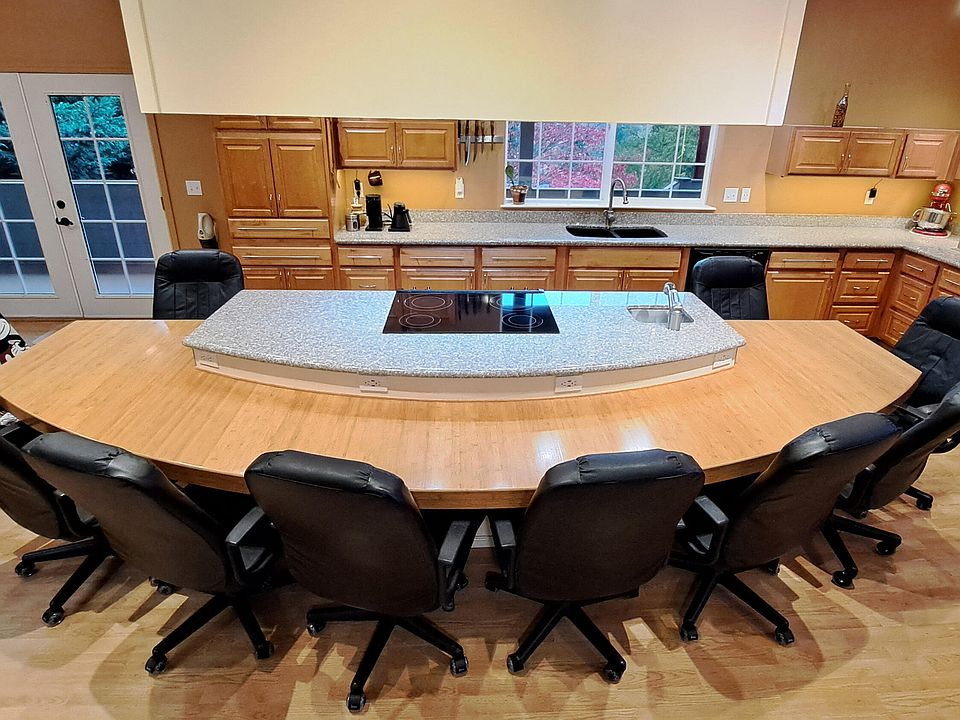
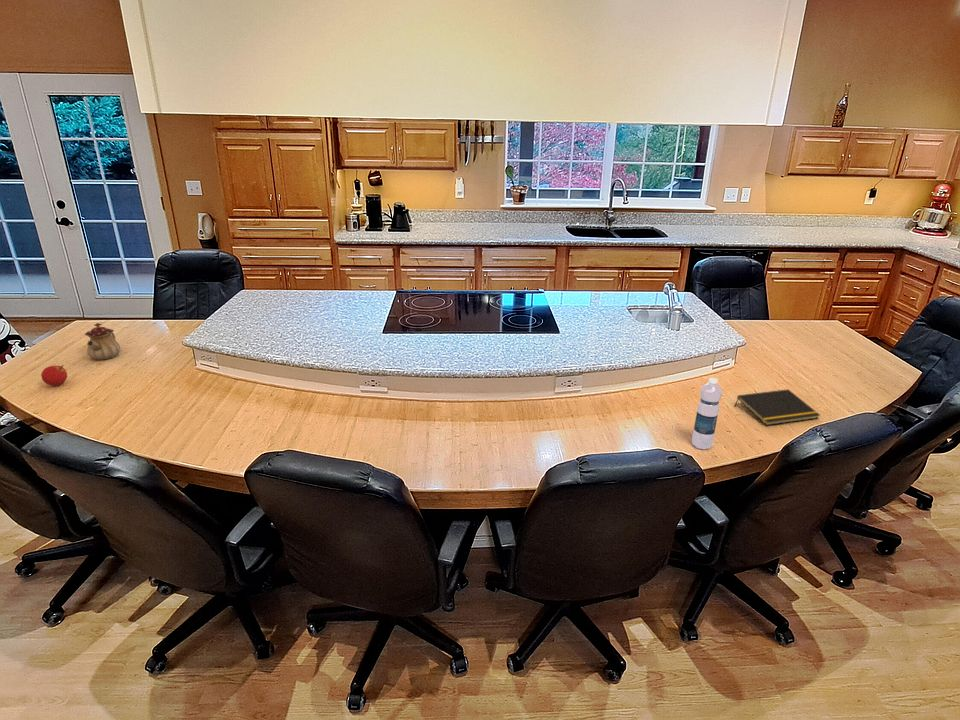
+ fruit (54, 375)
+ teapot (102, 339)
+ water bottle (707, 413)
+ notepad (777, 406)
